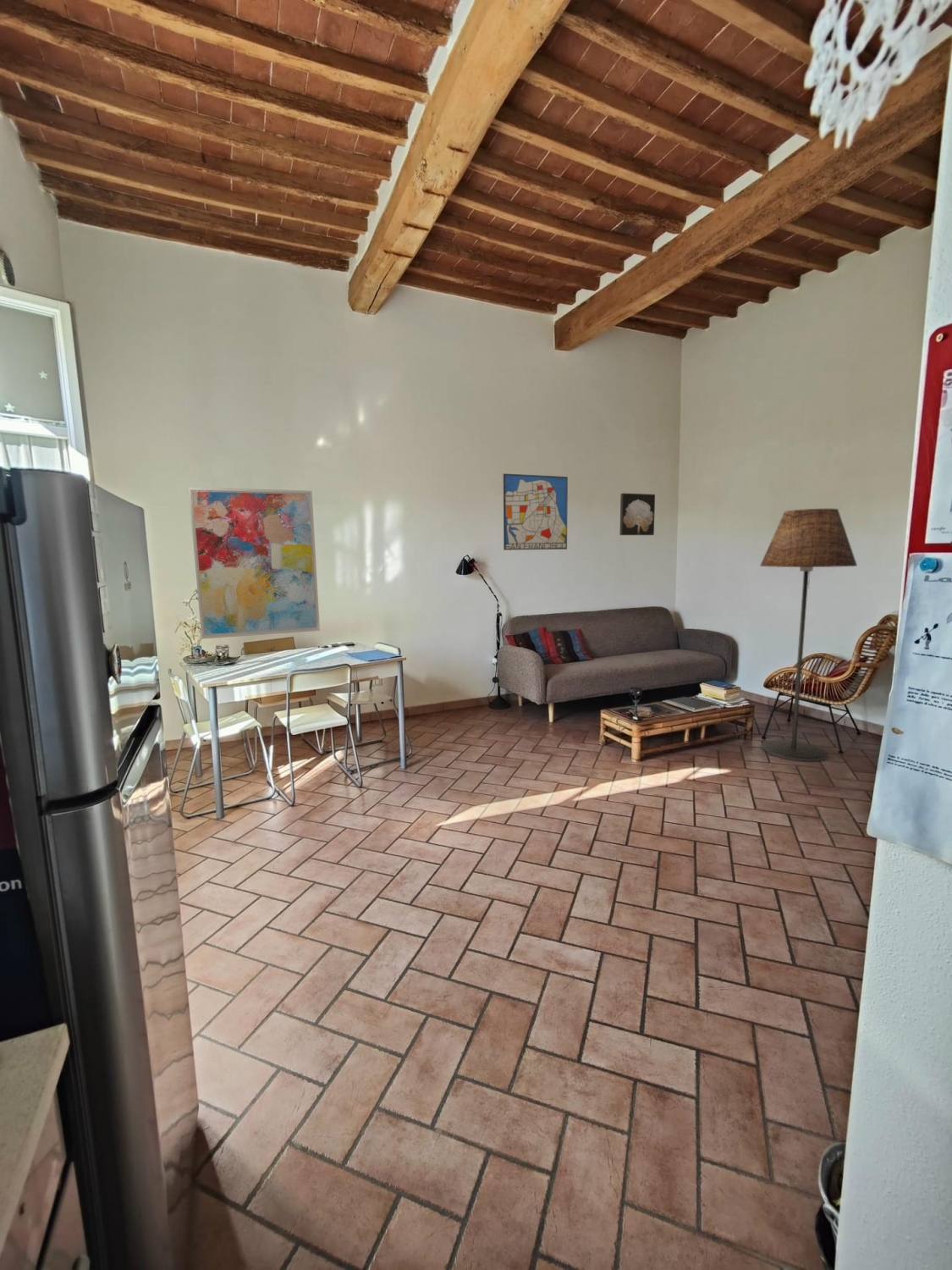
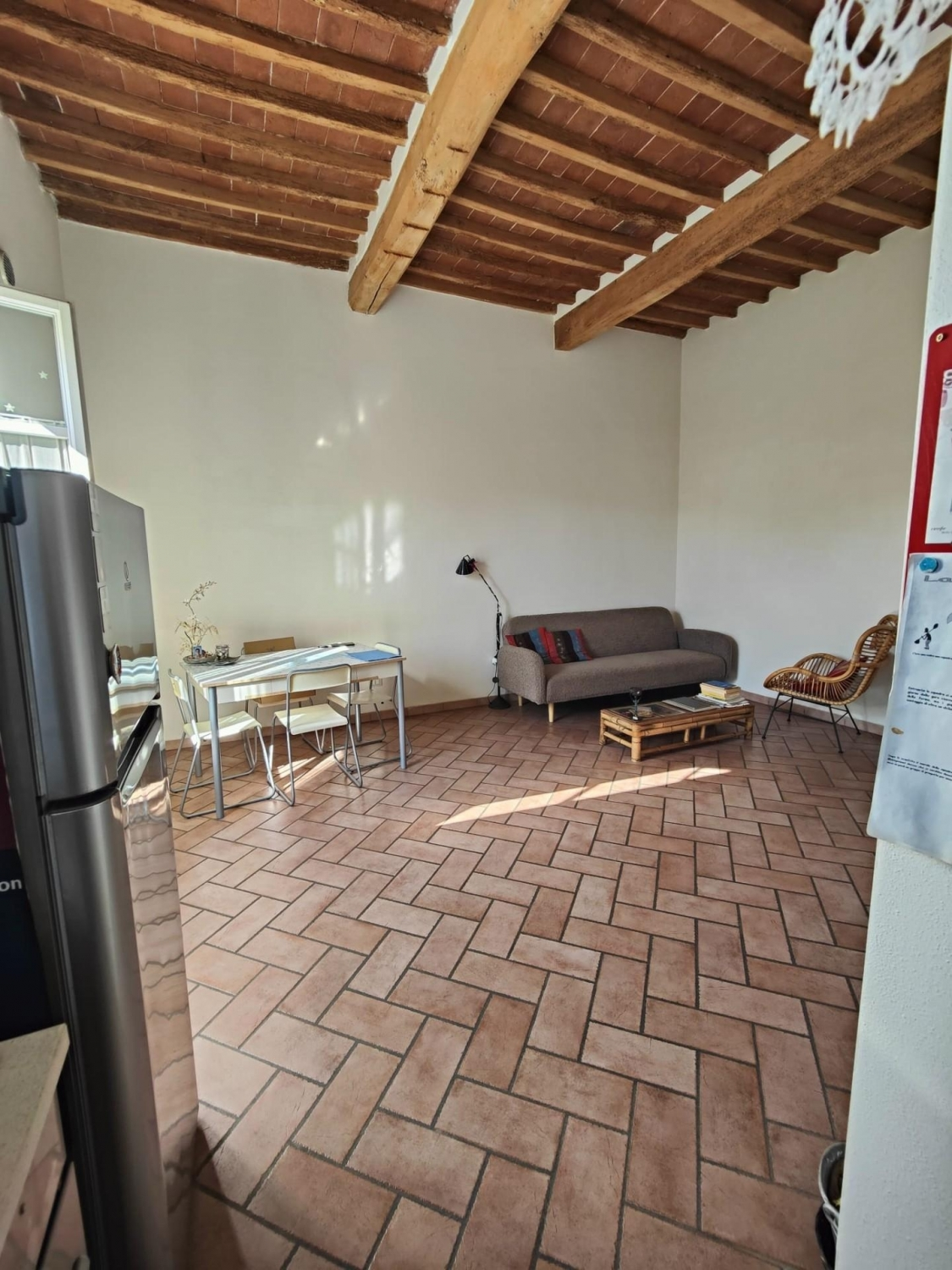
- wall art (536, 512)
- wall art (637, 514)
- floor lamp (801, 634)
- wall art (257, 563)
